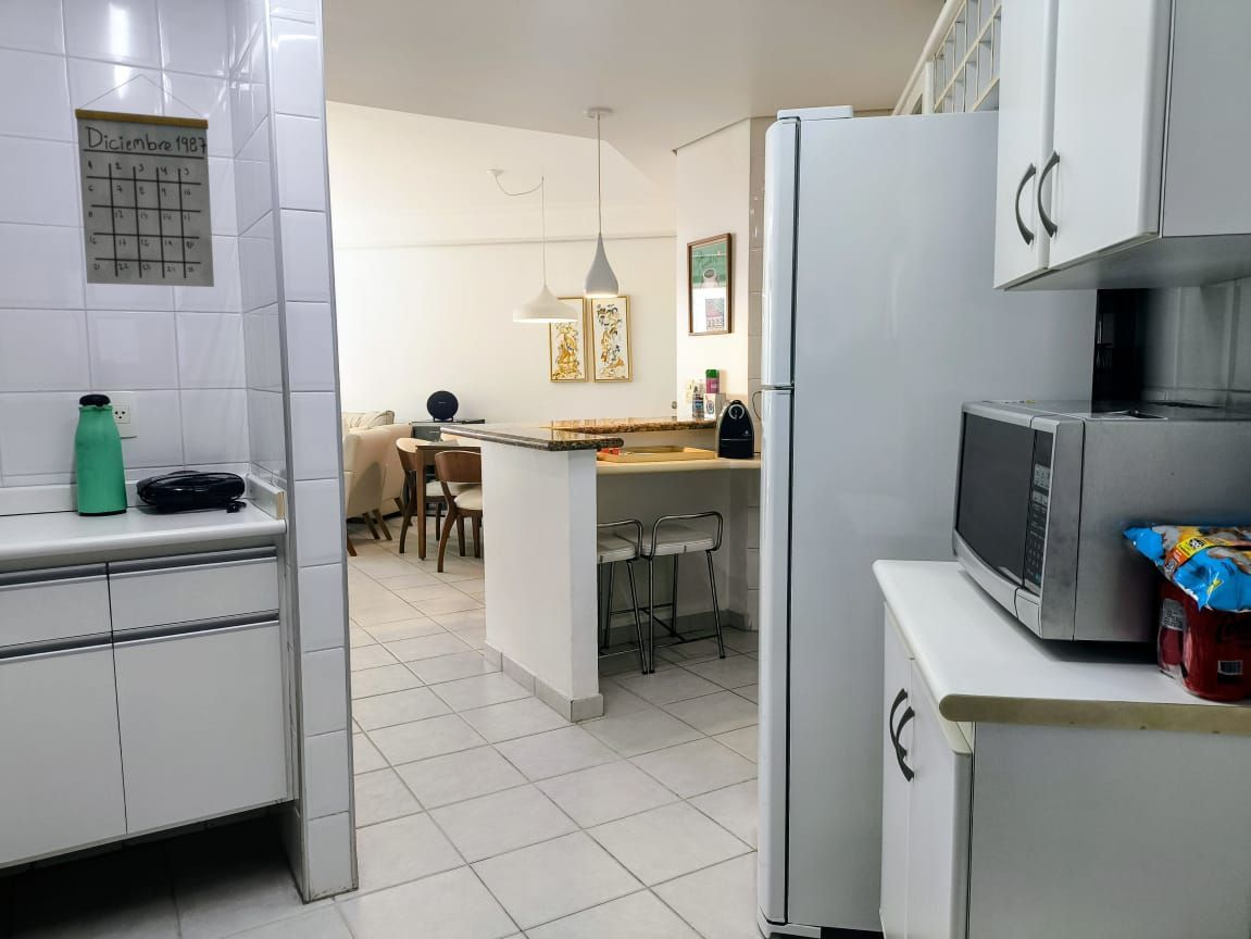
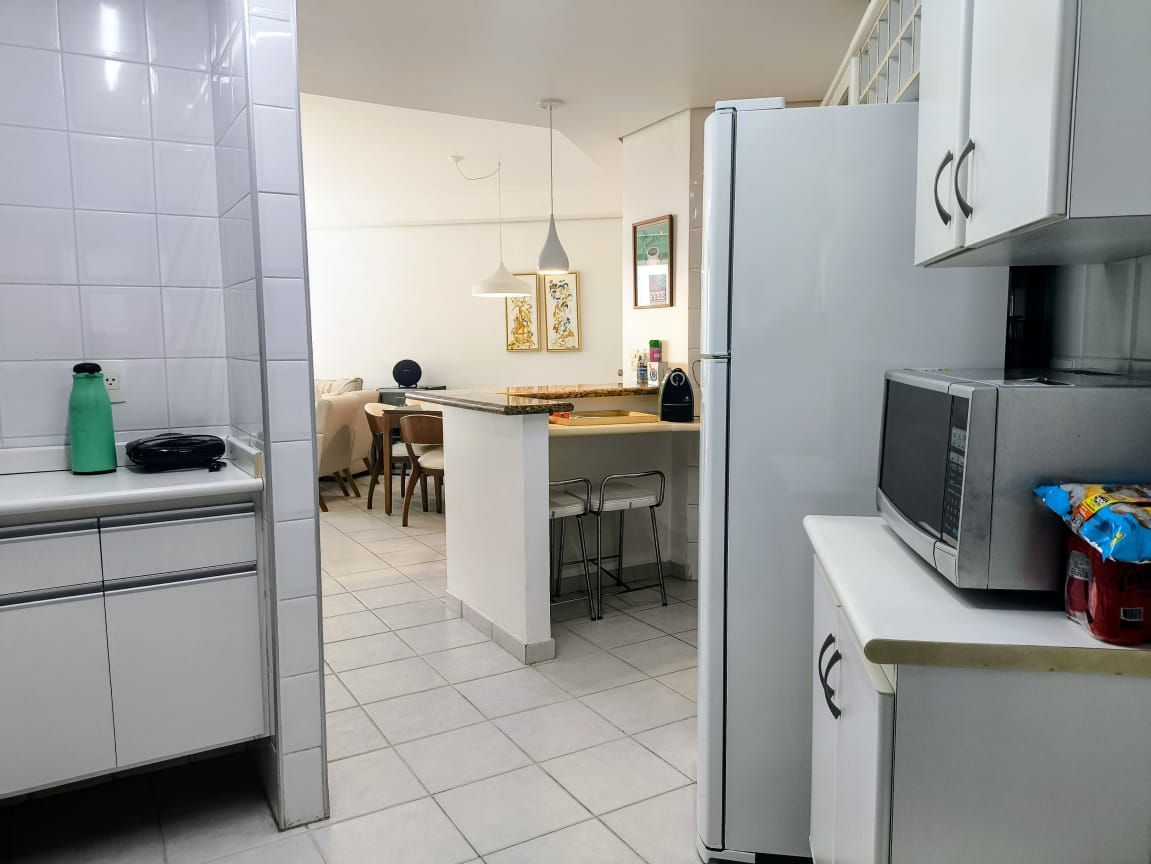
- calendar (146, 179)
